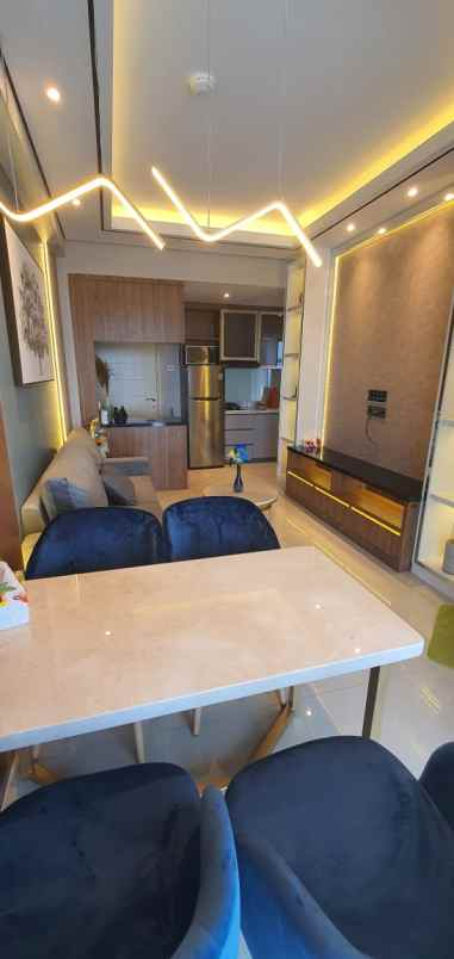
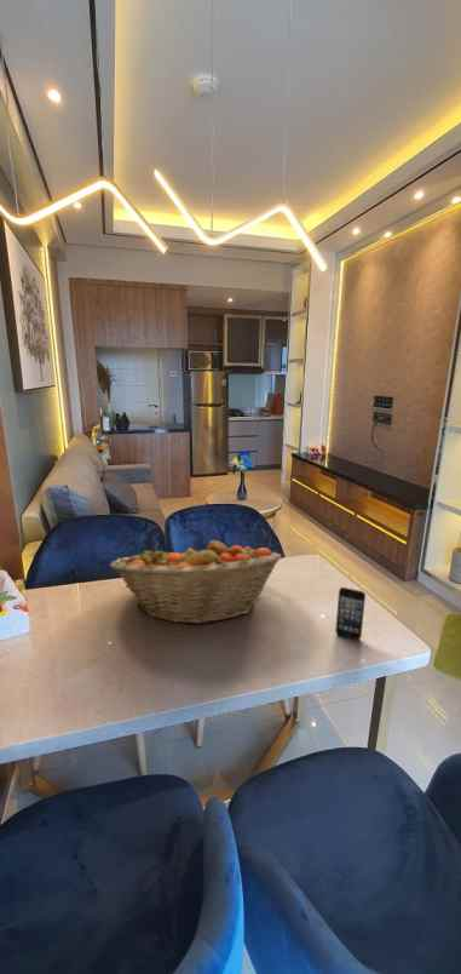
+ smartphone (350, 613)
+ fruit basket (197, 571)
